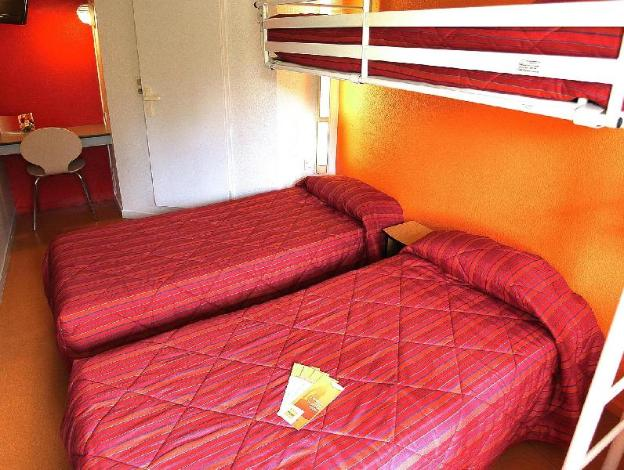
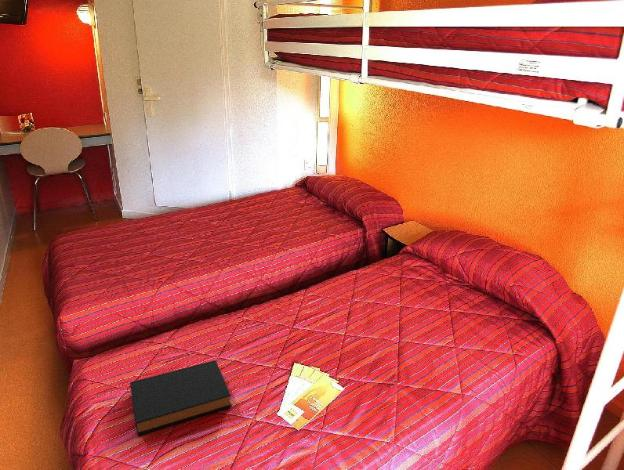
+ hardback book (180, 393)
